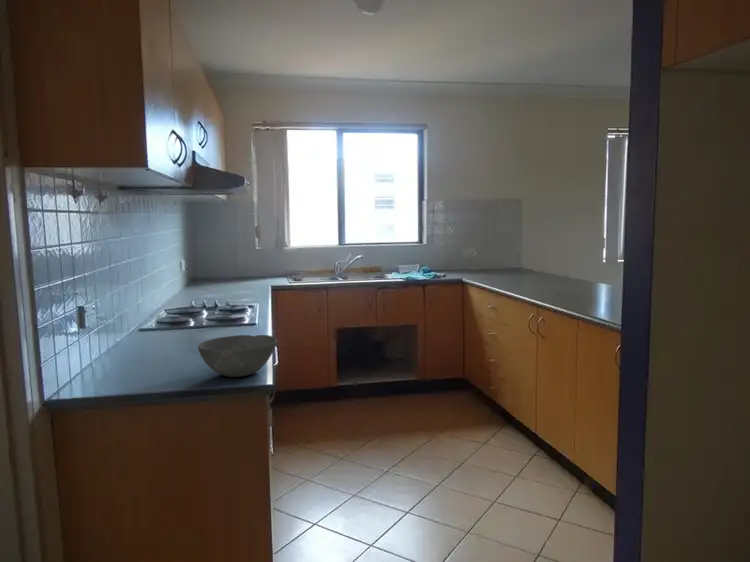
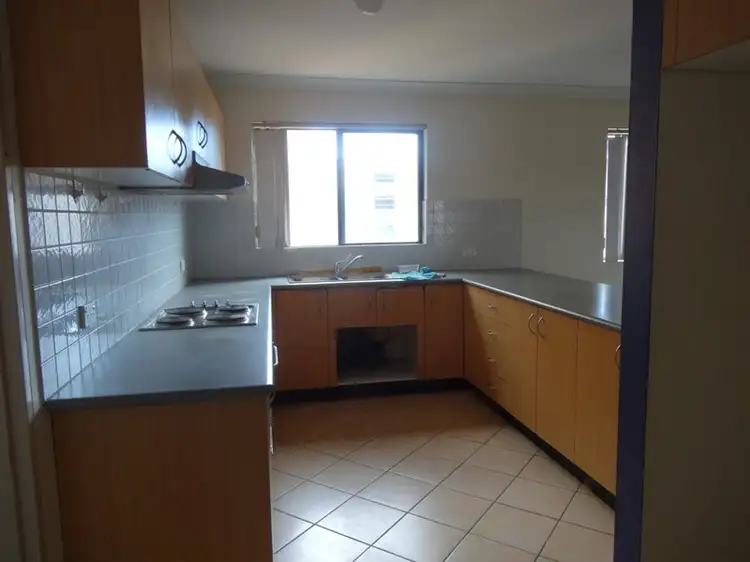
- bowl (238, 357)
